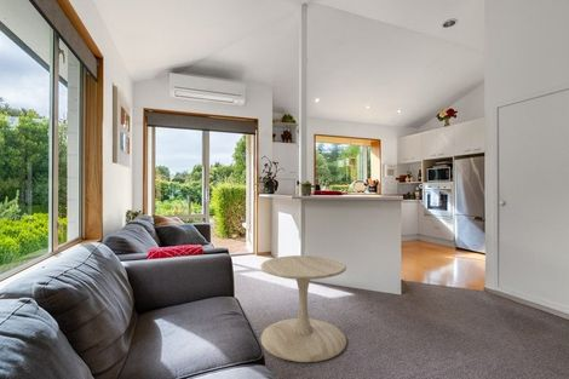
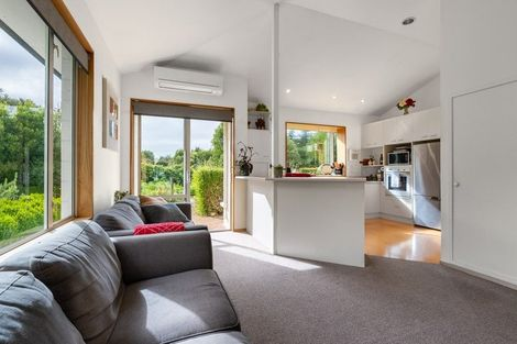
- side table (303, 300)
